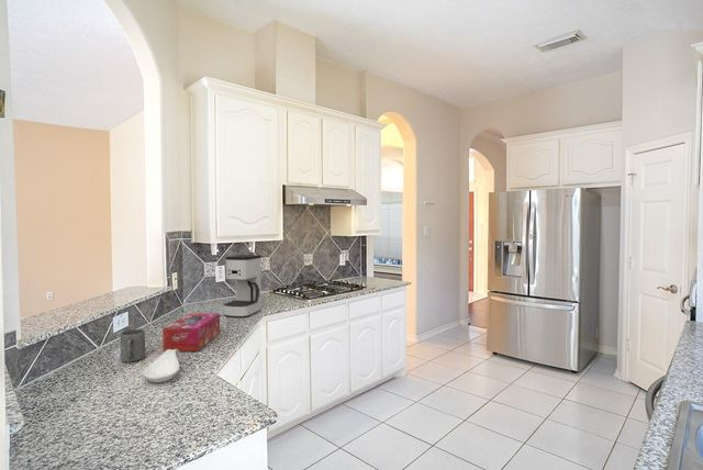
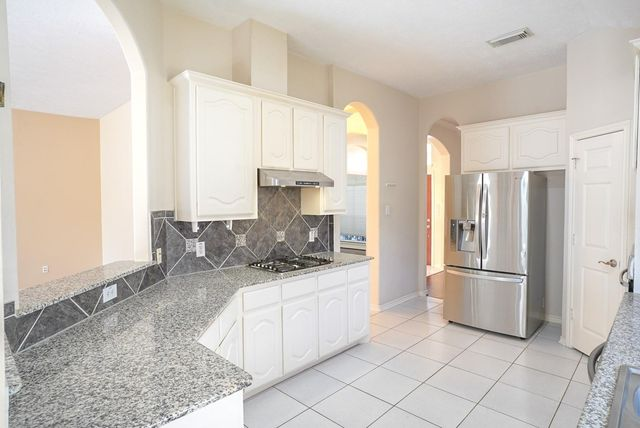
- spoon rest (166, 363)
- coffee maker (244, 284)
- tissue box (193, 331)
- mug (132, 346)
